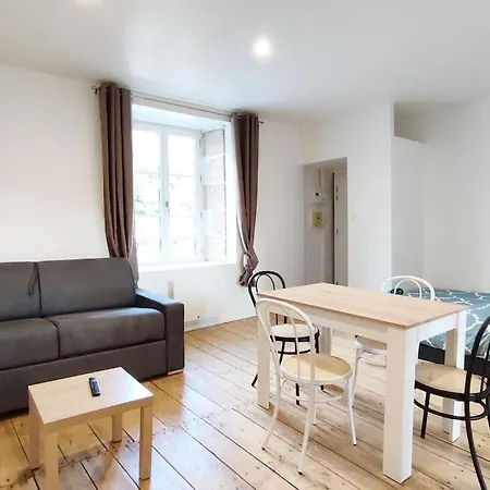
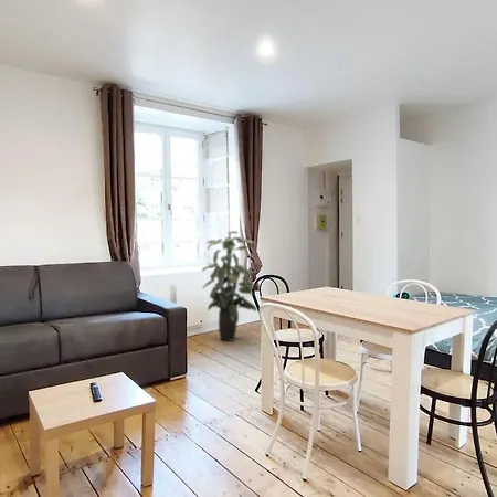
+ indoor plant (231, 286)
